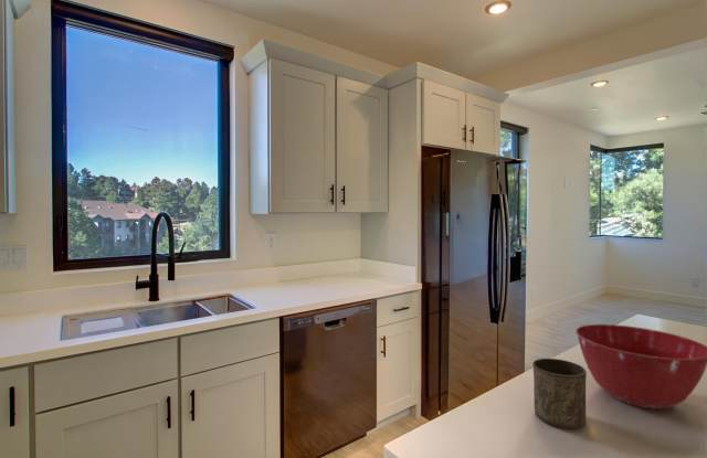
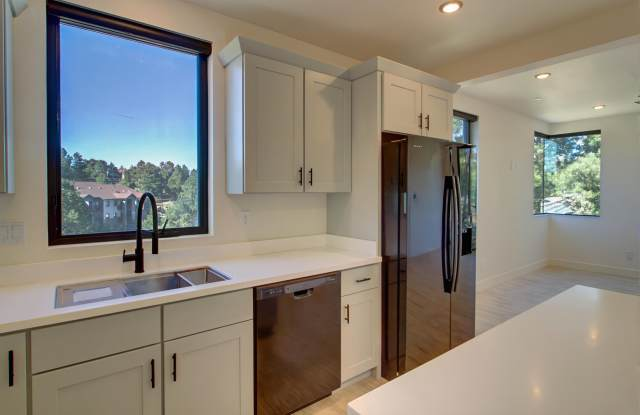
- mixing bowl (637, 368)
- cup (558, 392)
